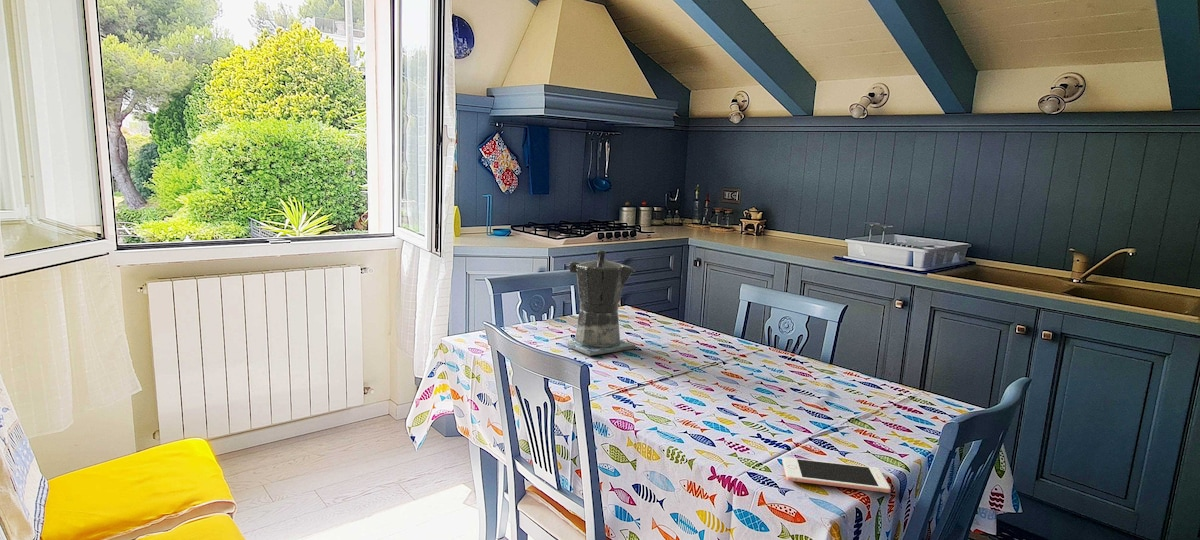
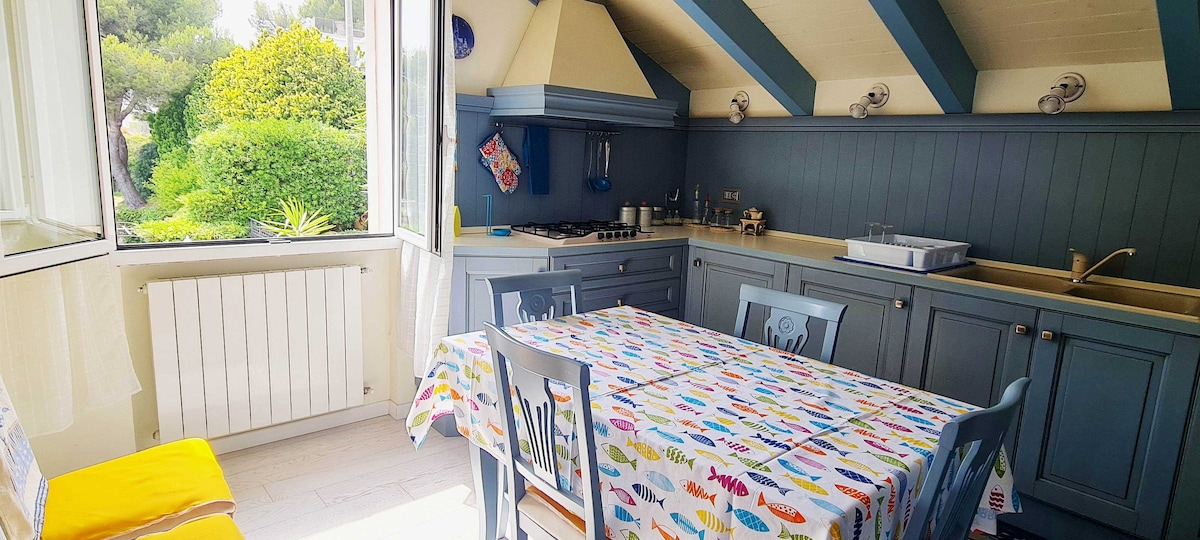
- cell phone (833, 474)
- coffee maker (598, 298)
